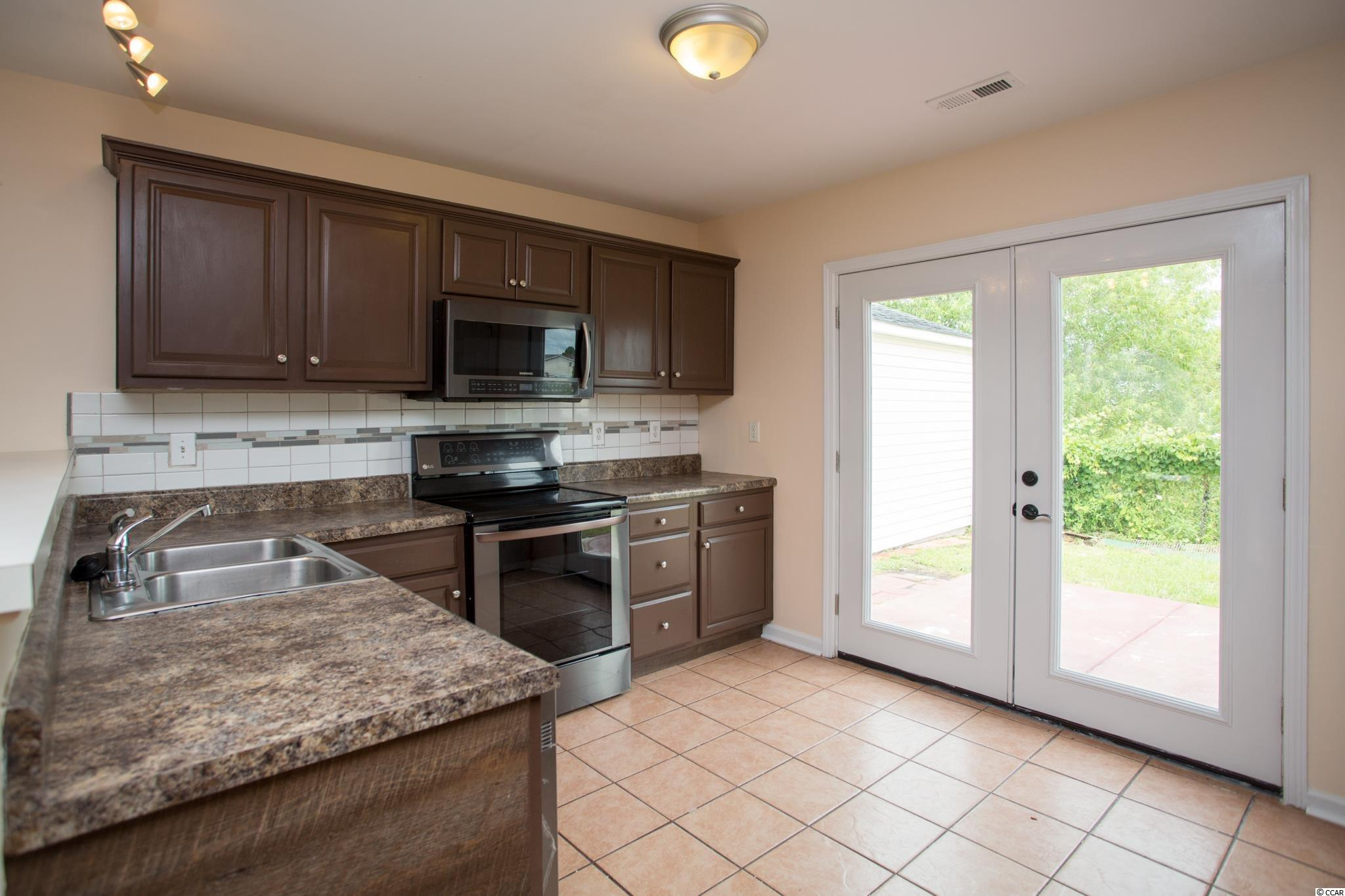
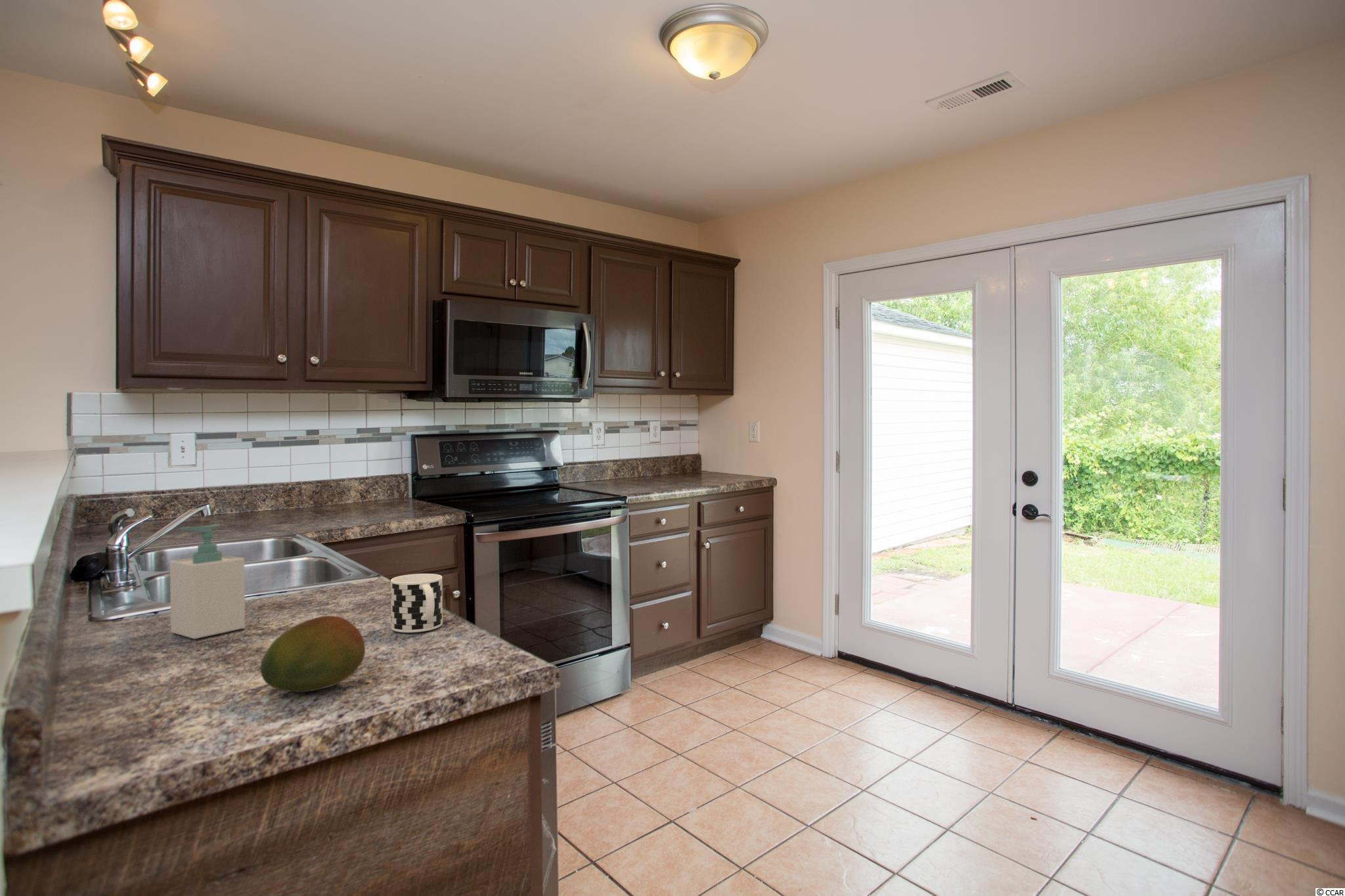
+ soap bottle (207, 578)
+ fruit (313, 654)
+ cup (420, 603)
